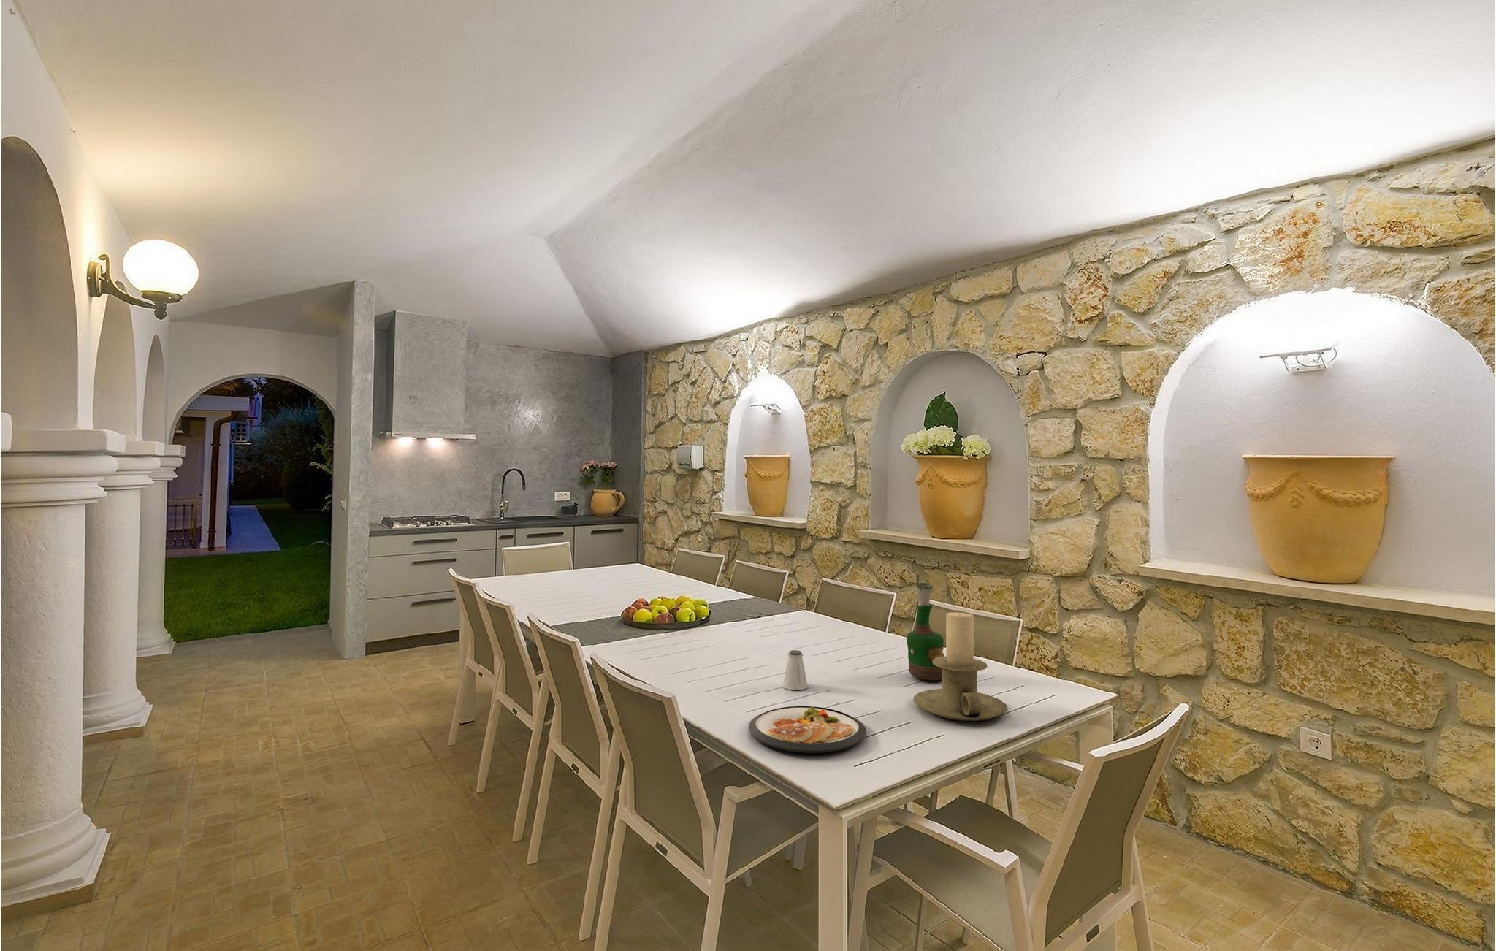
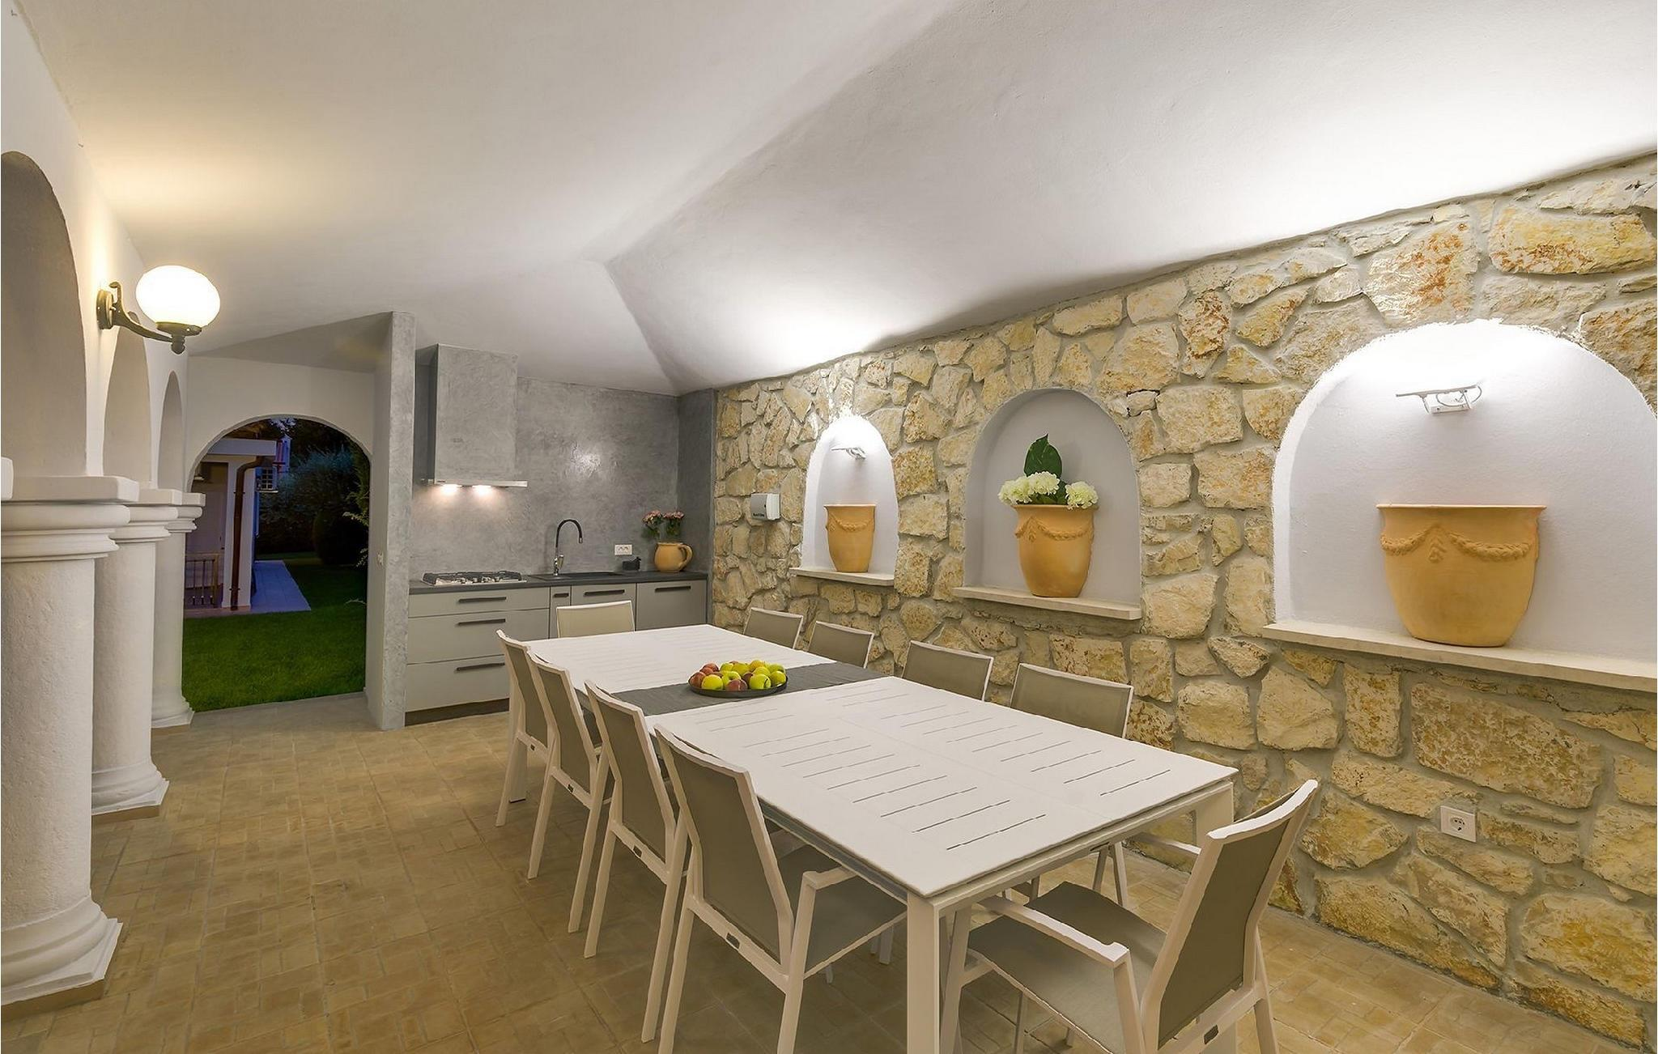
- saltshaker (795, 669)
- dish (807, 724)
- candle holder (960, 660)
- grog bottle (927, 630)
